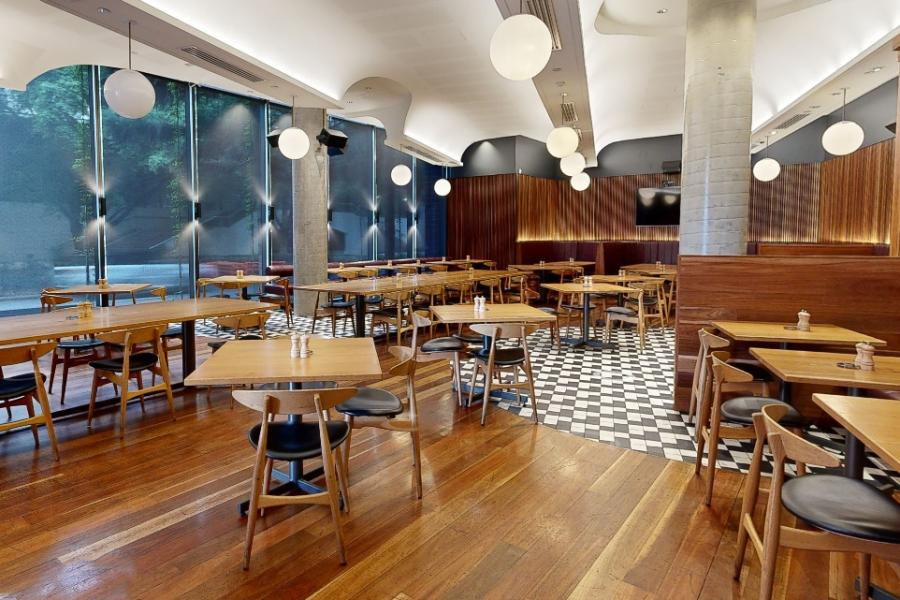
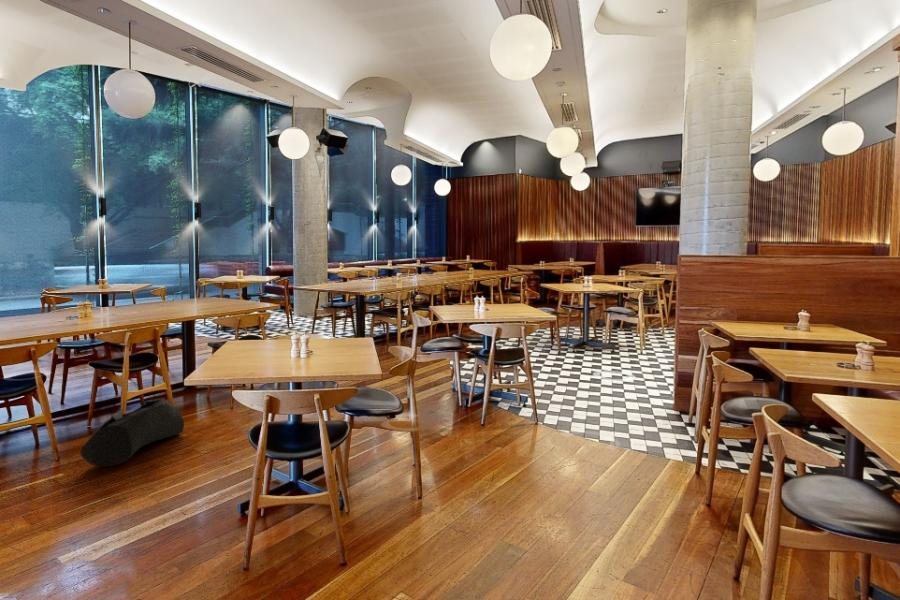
+ bag (134, 426)
